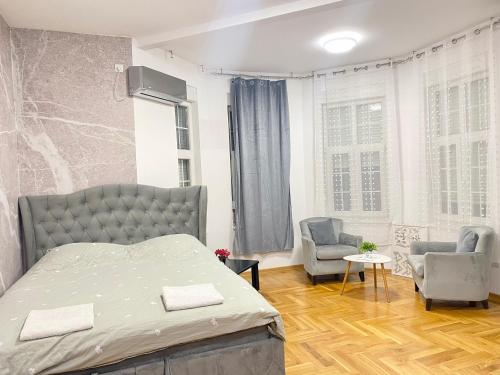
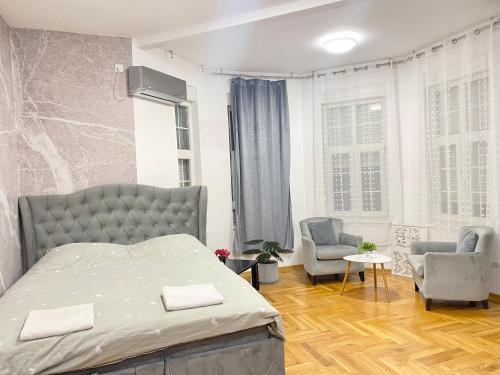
+ potted plant (268, 260)
